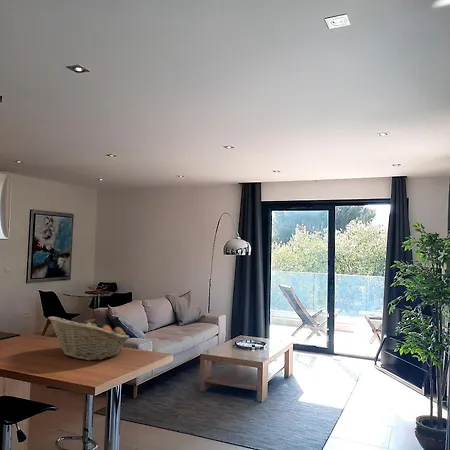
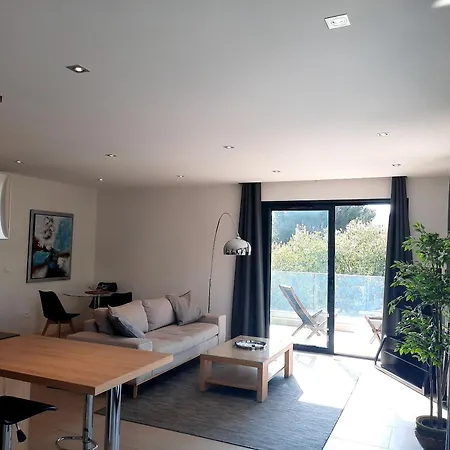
- fruit basket (88, 334)
